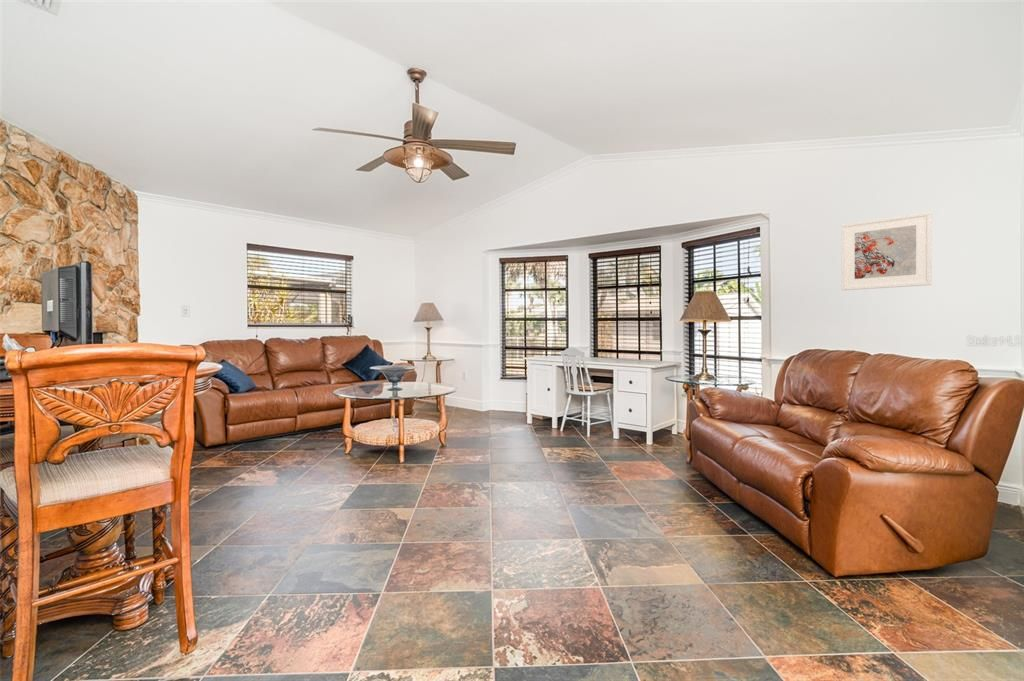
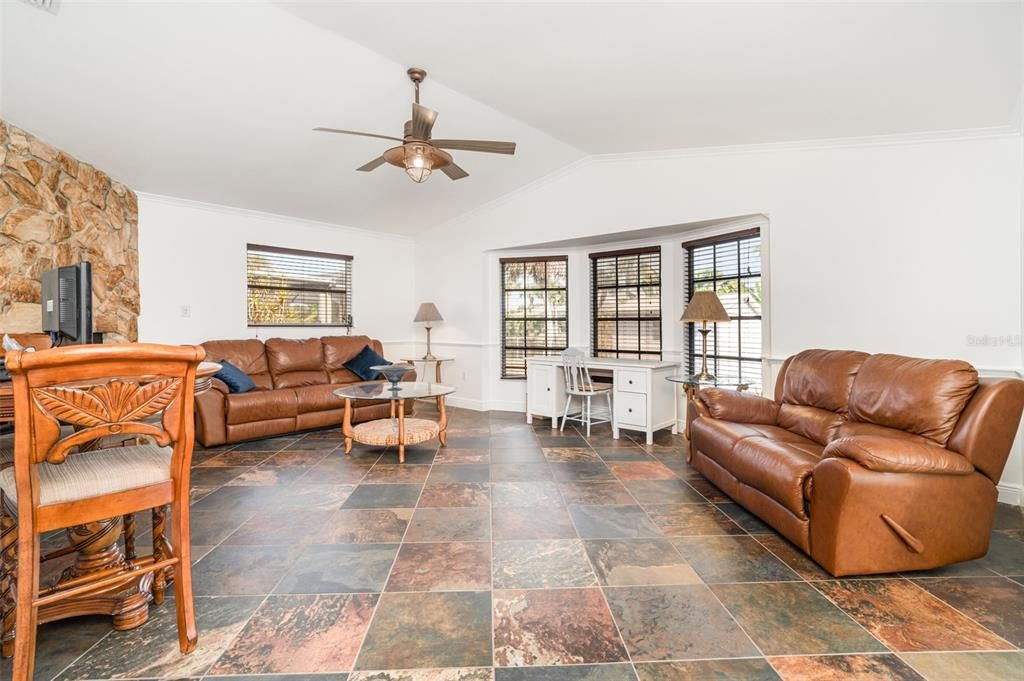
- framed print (884, 253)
